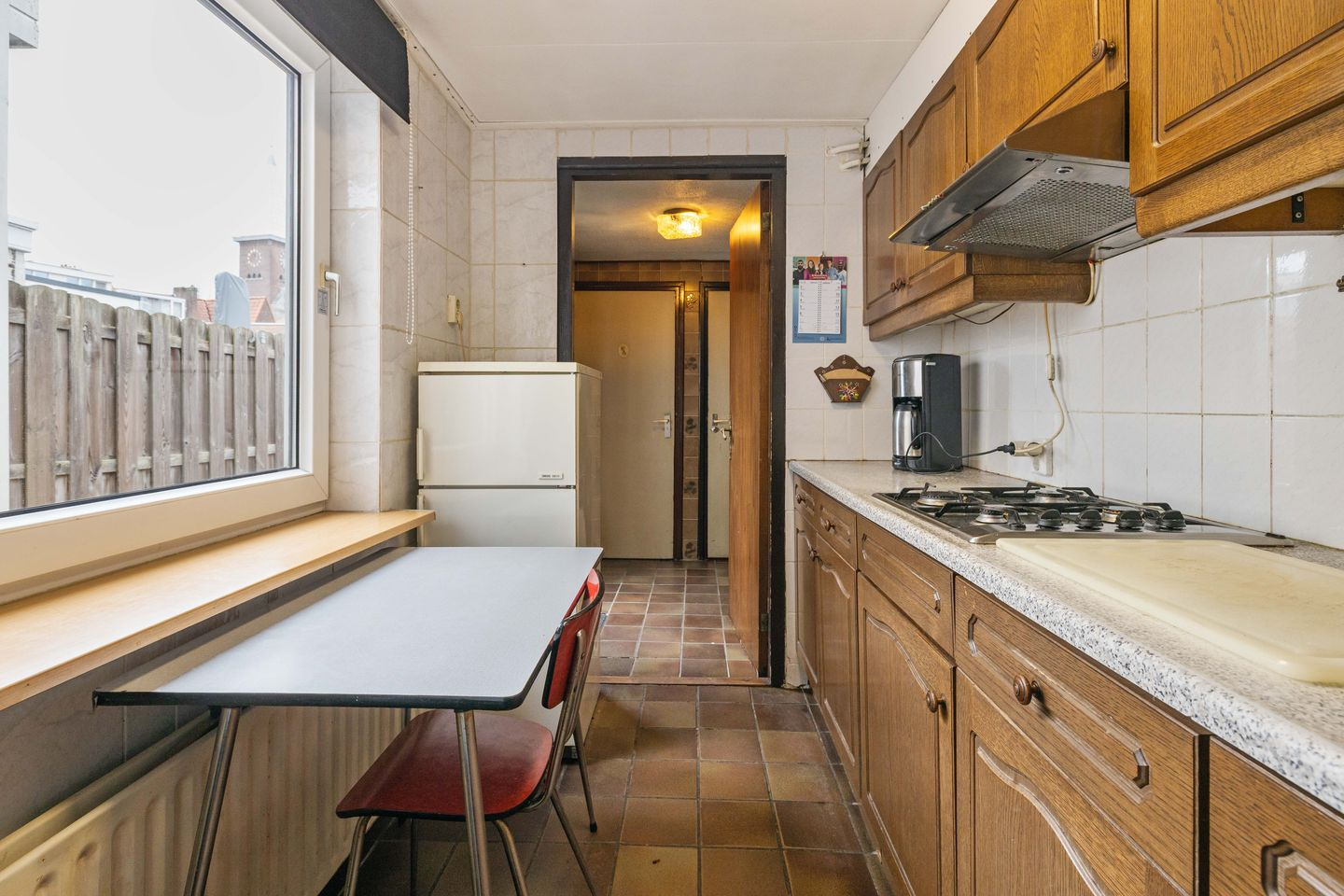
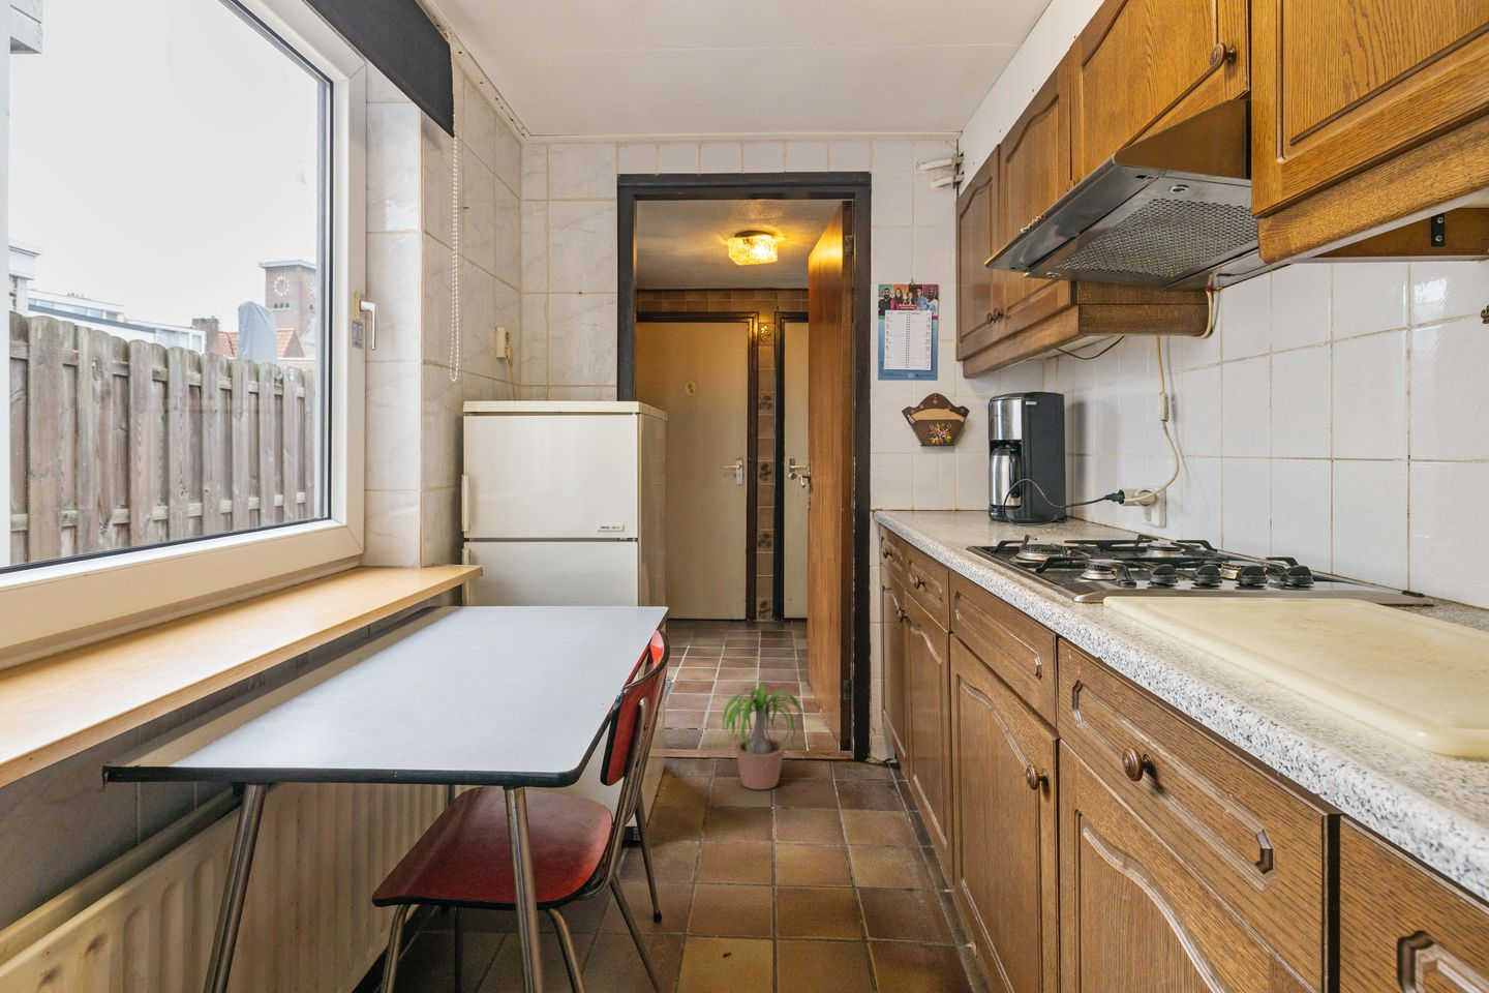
+ potted plant (767, 733)
